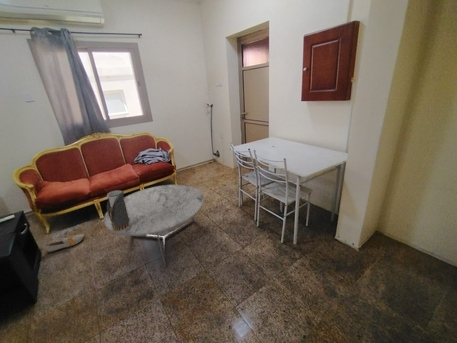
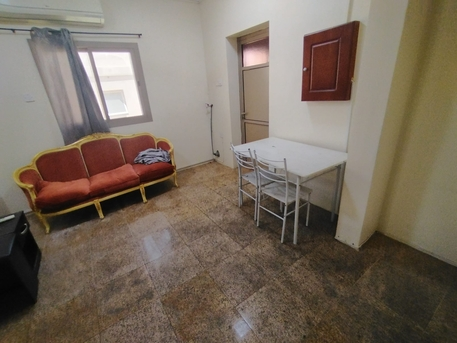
- decorative container (117, 209)
- shoe (65, 242)
- coffee table (160, 222)
